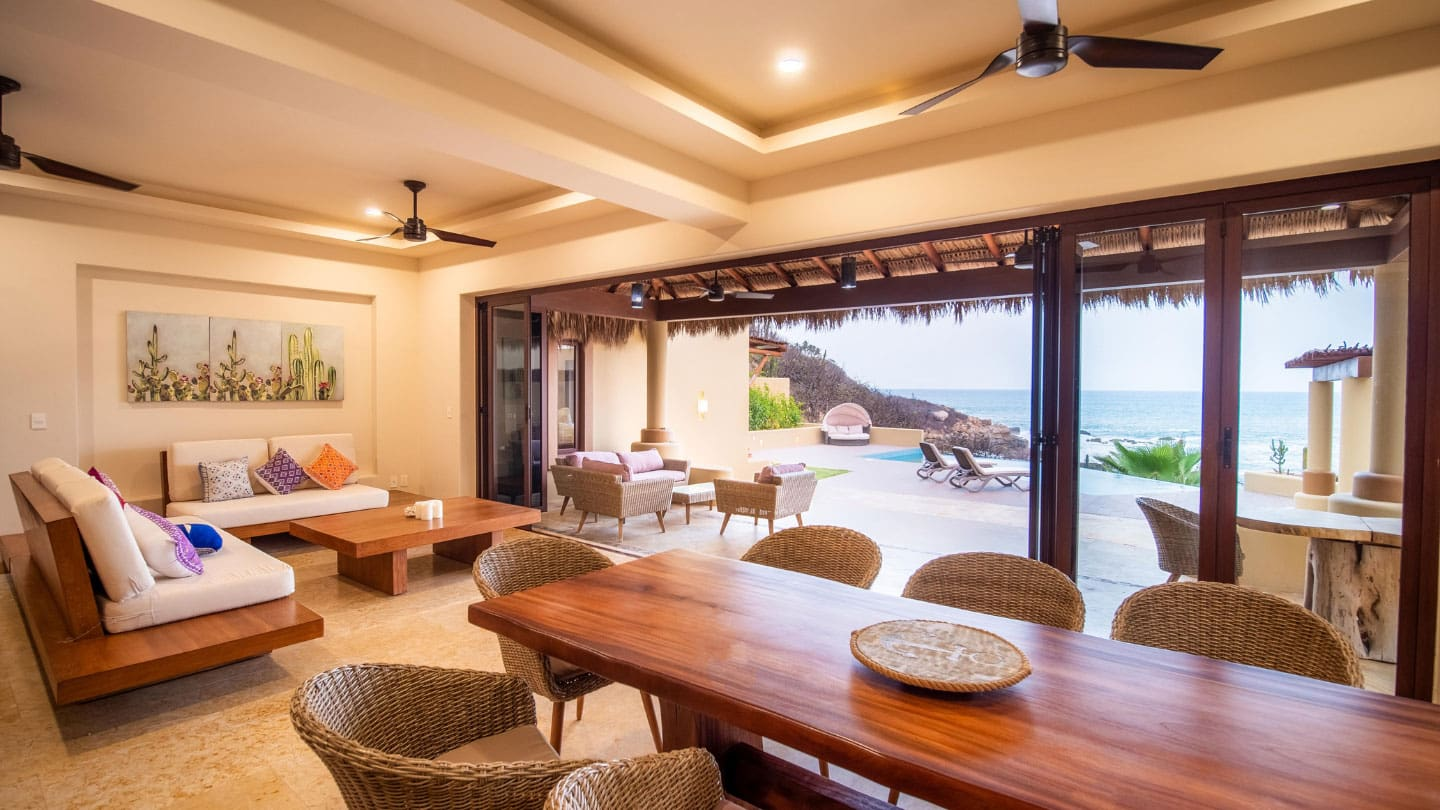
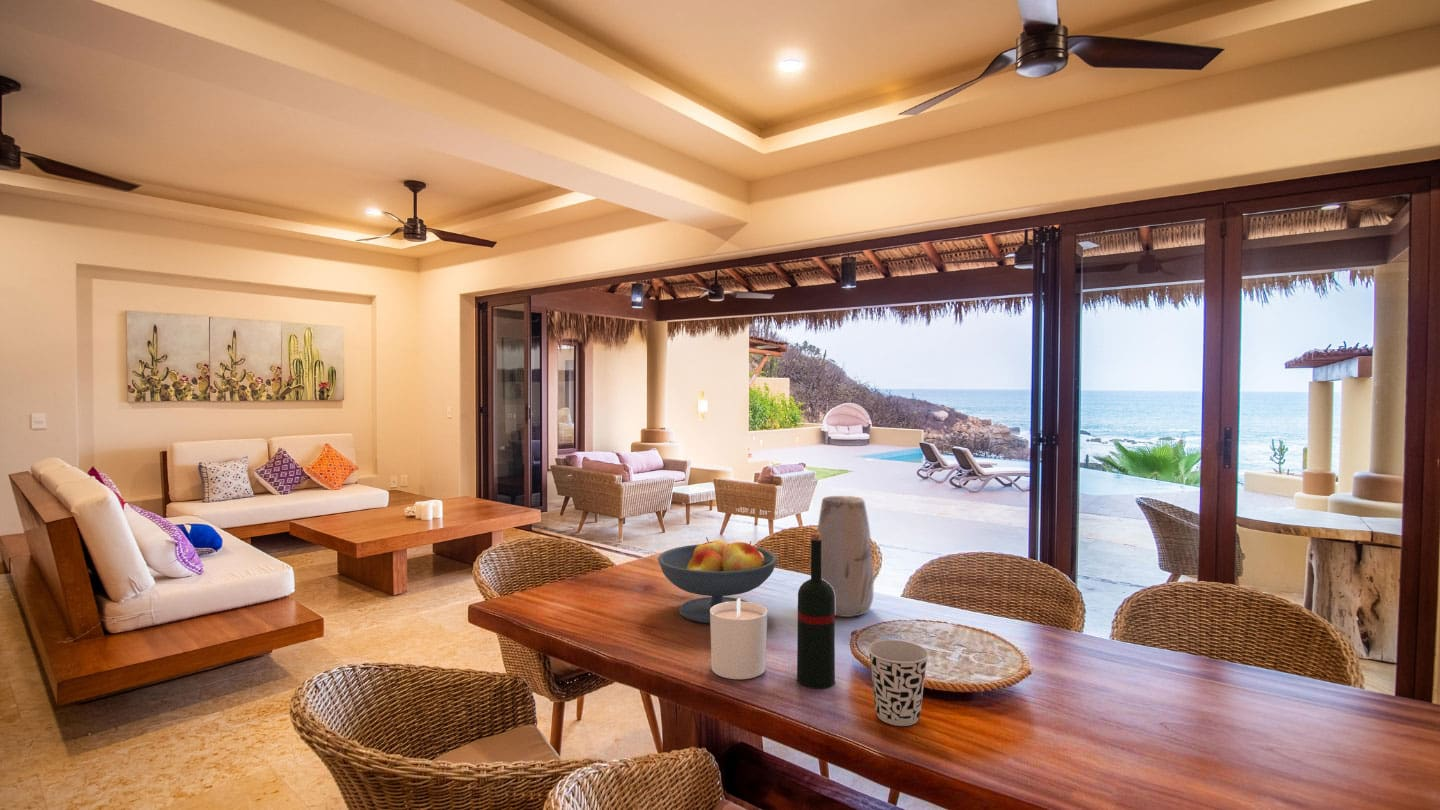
+ wine bottle (817, 605)
+ vase (843, 554)
+ cup (897, 683)
+ candle (738, 633)
+ fruit bowl (717, 574)
